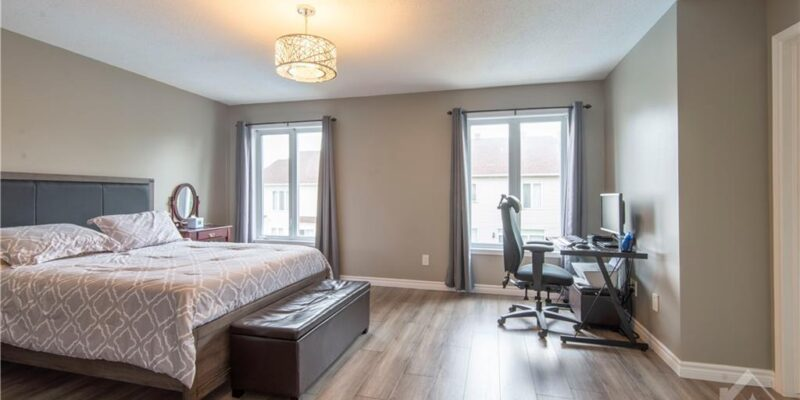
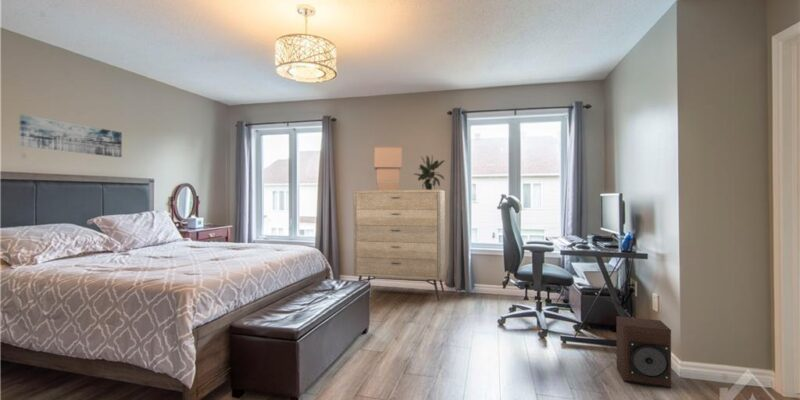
+ dresser (400, 241)
+ wall art (76, 138)
+ speaker (644, 352)
+ decorative box (387, 169)
+ potted plant (428, 172)
